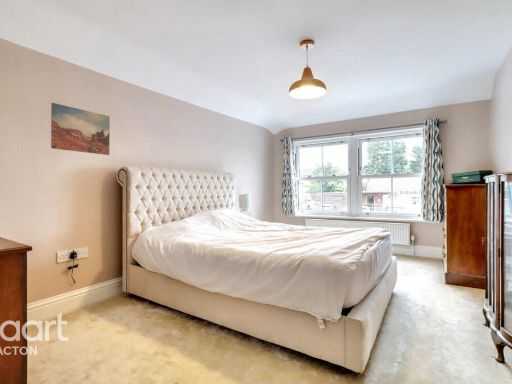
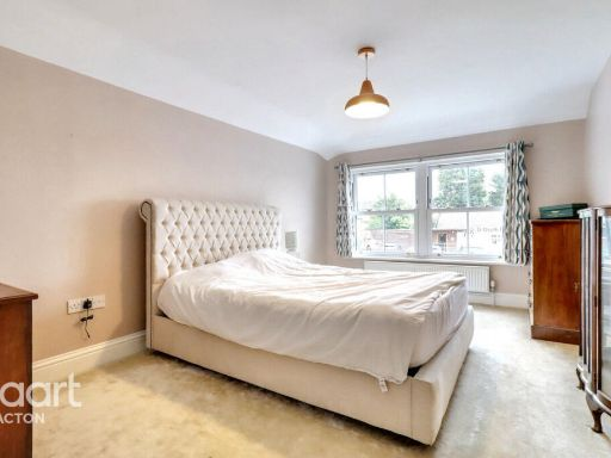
- wall art (82, 130)
